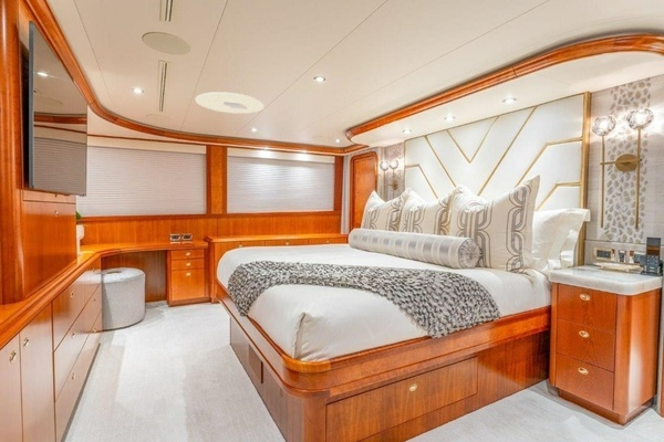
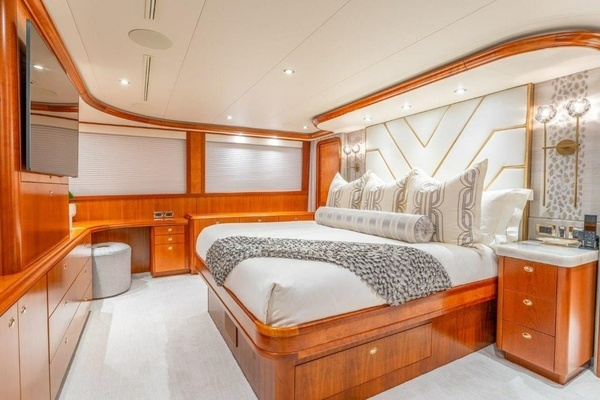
- ceiling light (230, 101)
